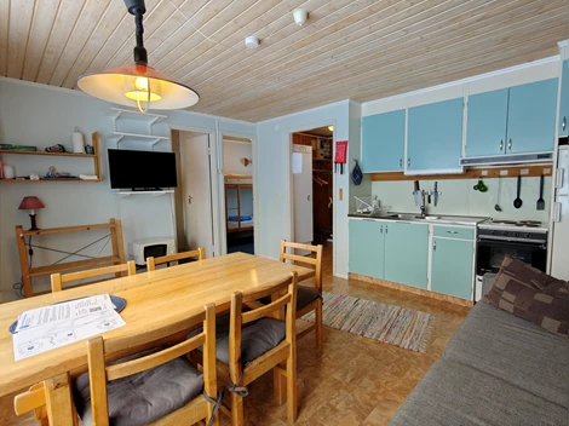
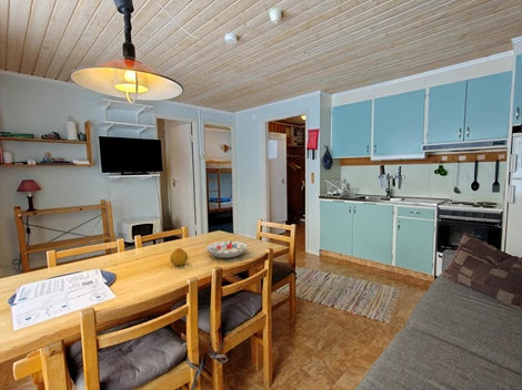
+ decorative bowl (227, 249)
+ fruit (179, 256)
